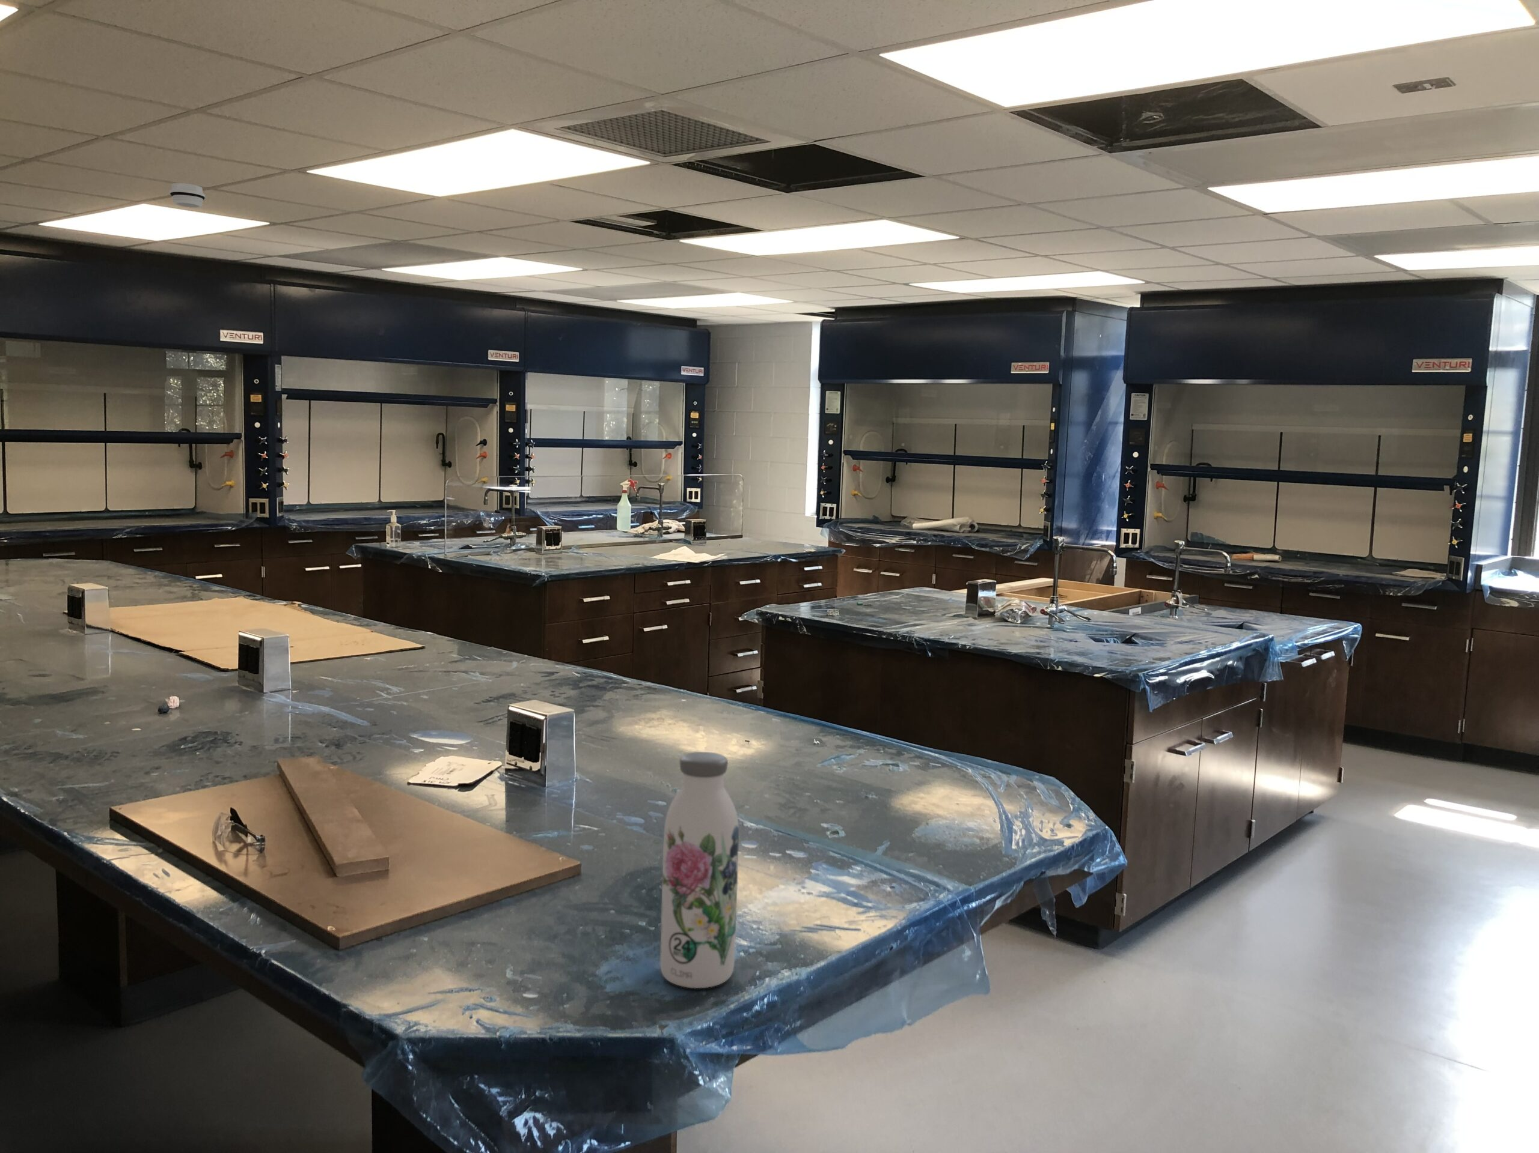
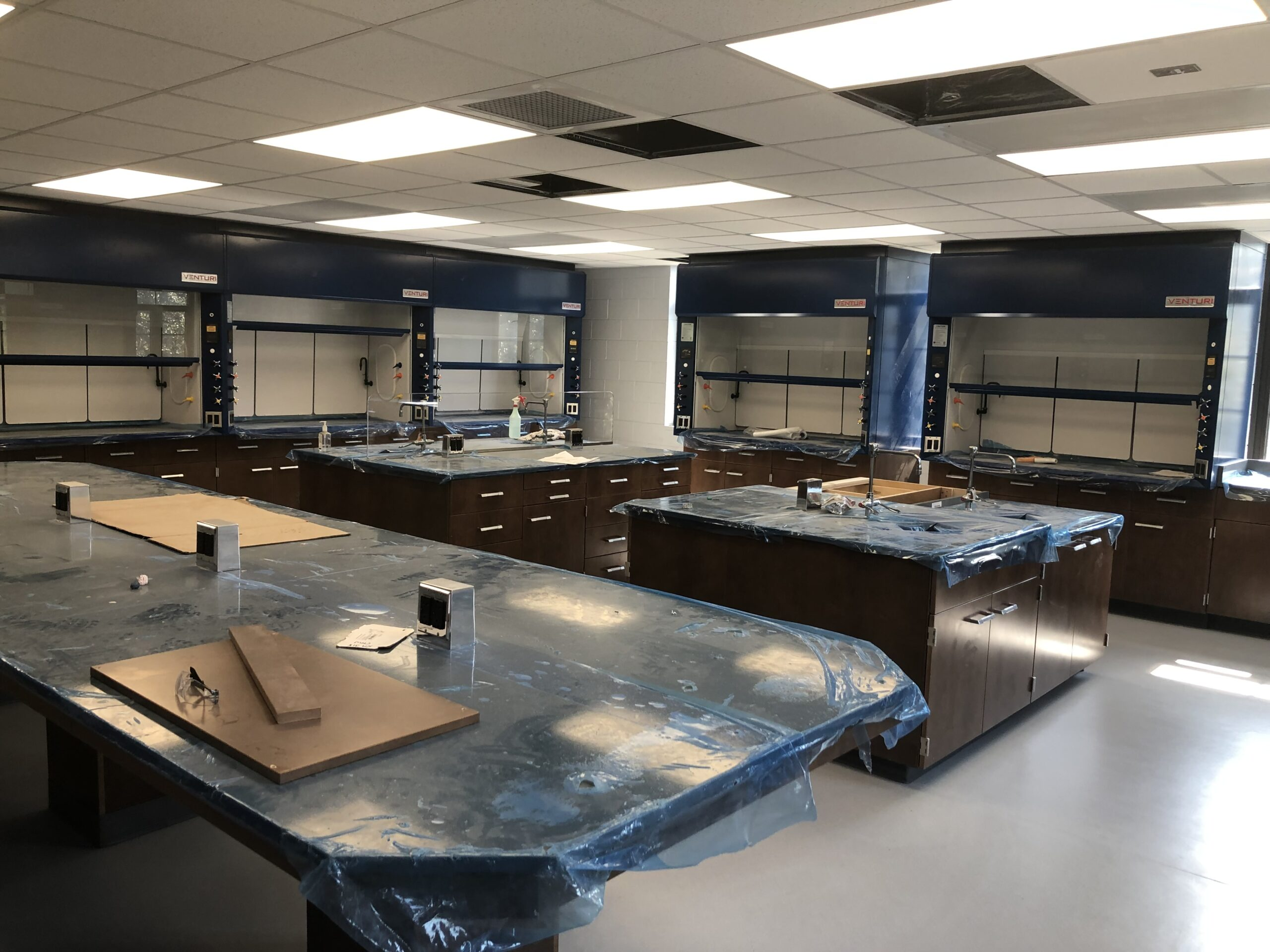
- water bottle (700, 865)
- smoke detector (188, 195)
